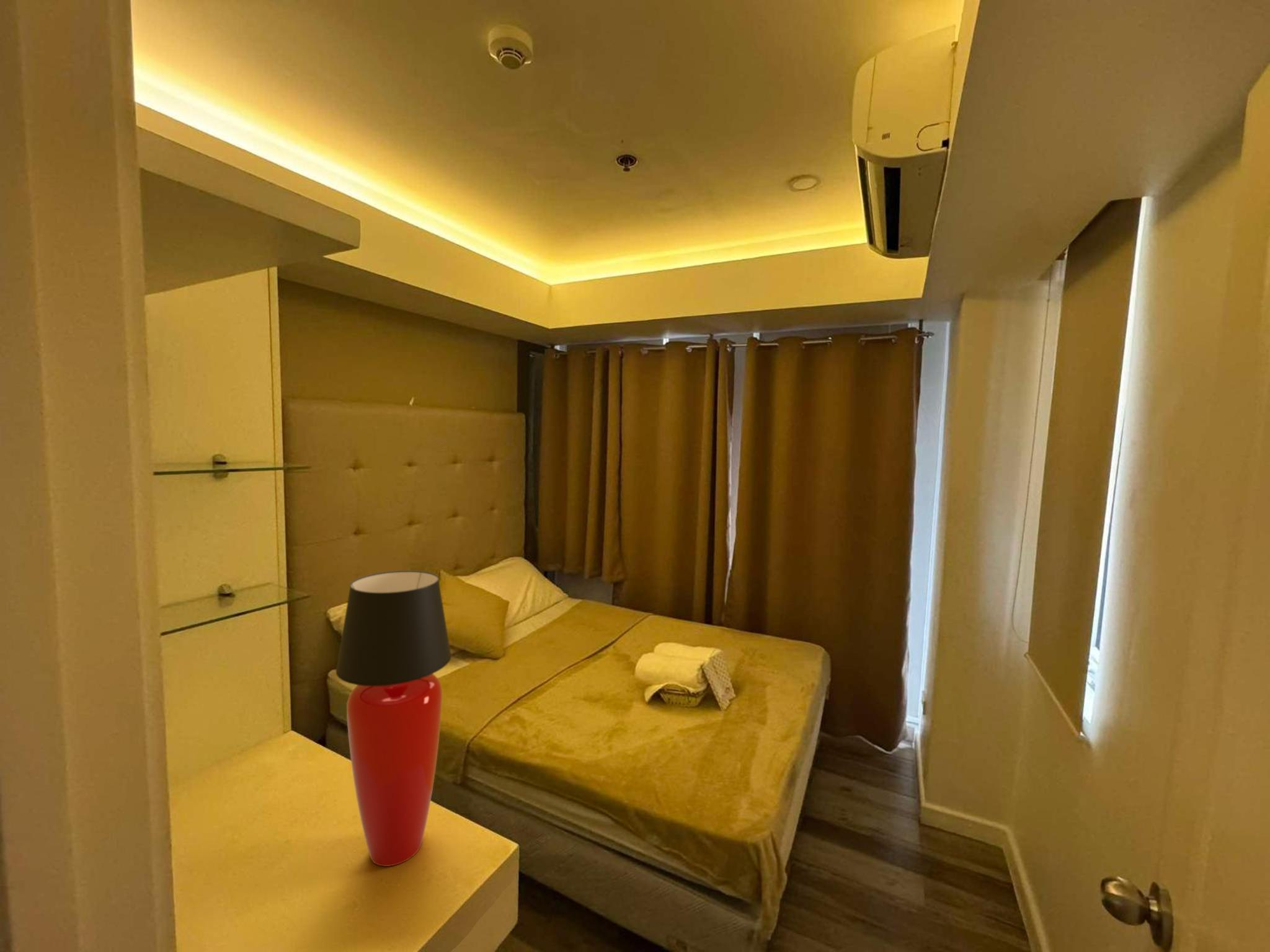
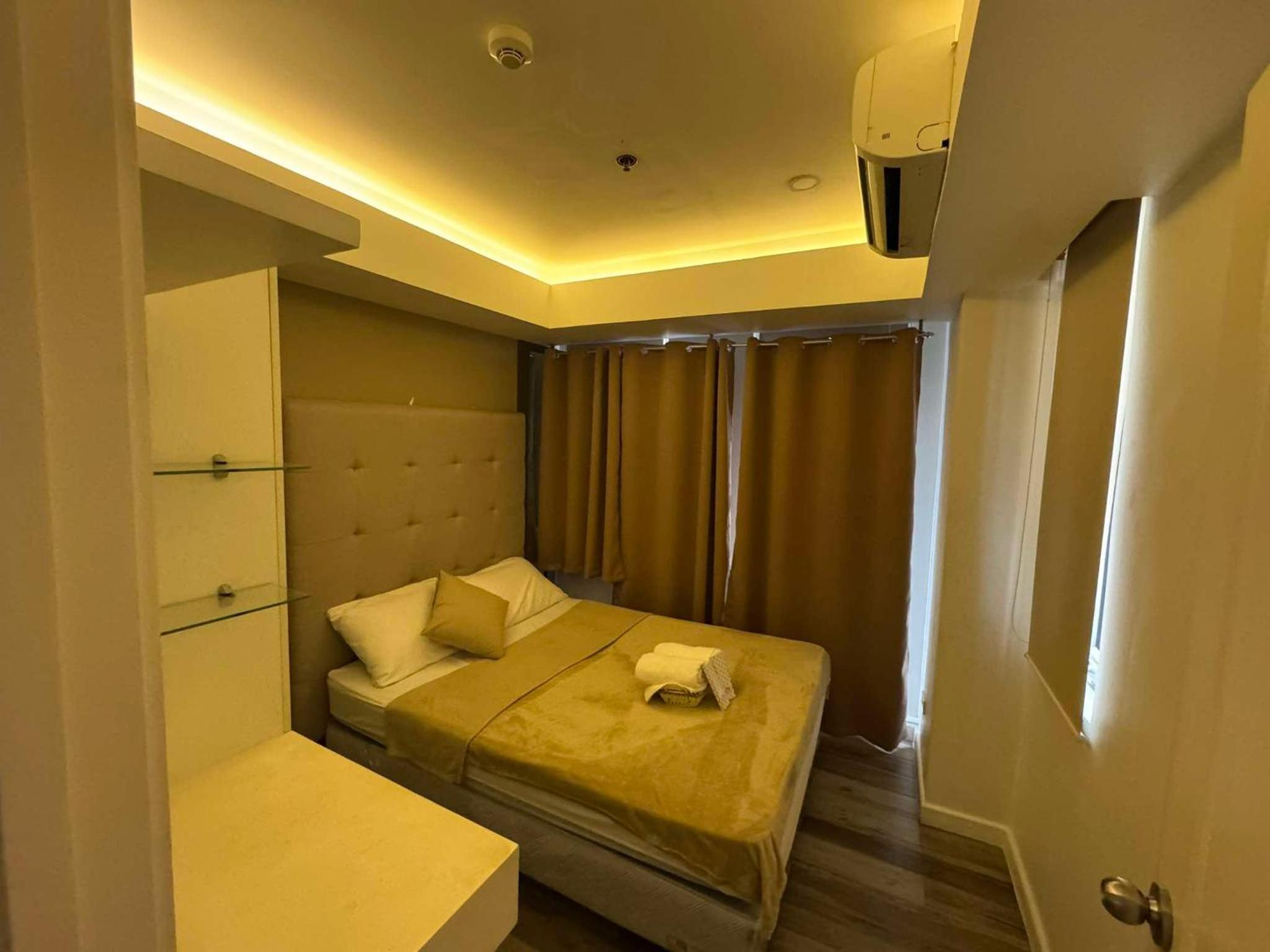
- table lamp (396, 716)
